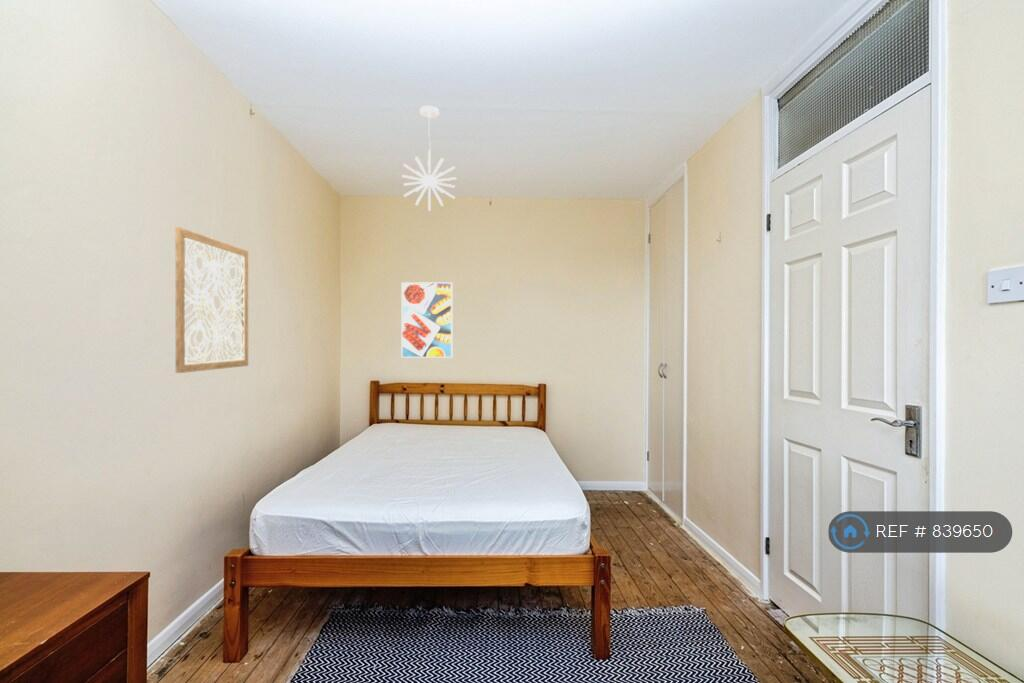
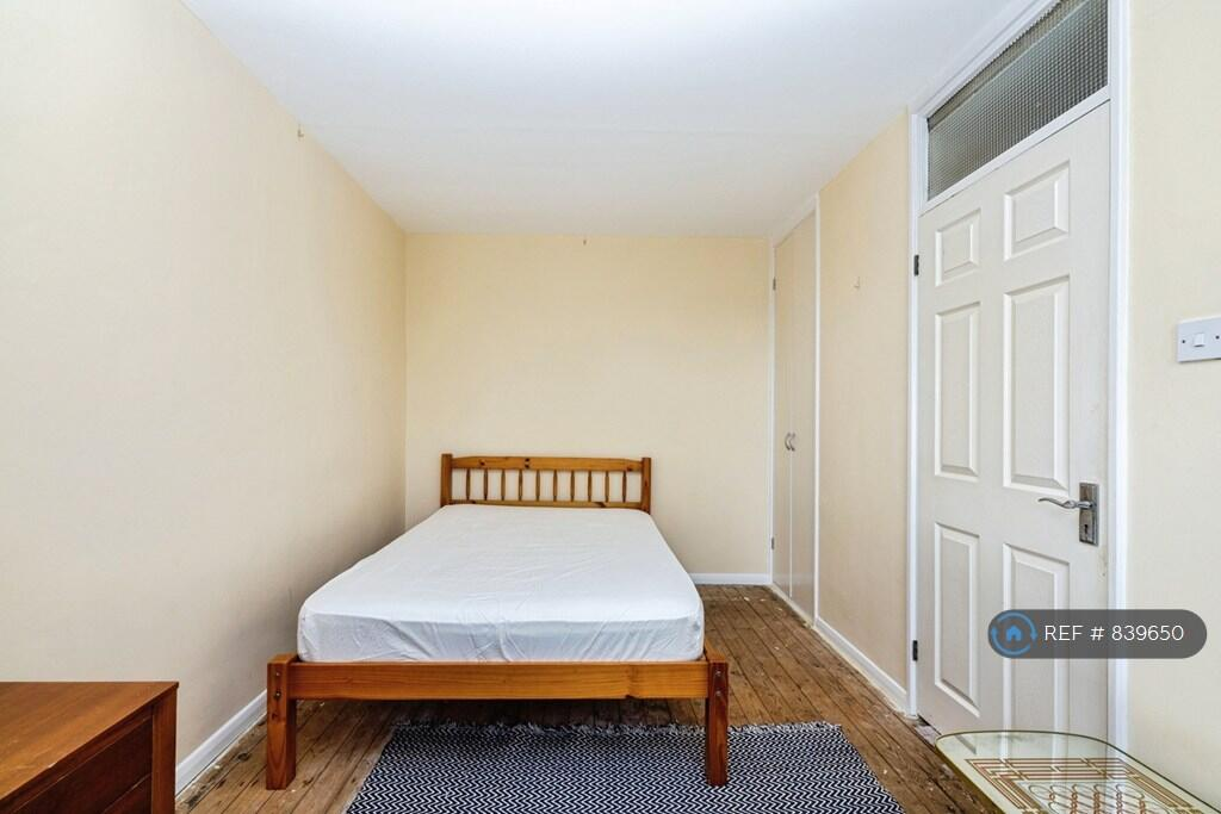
- wall art (213, 303)
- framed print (427, 320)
- pendant light (429, 158)
